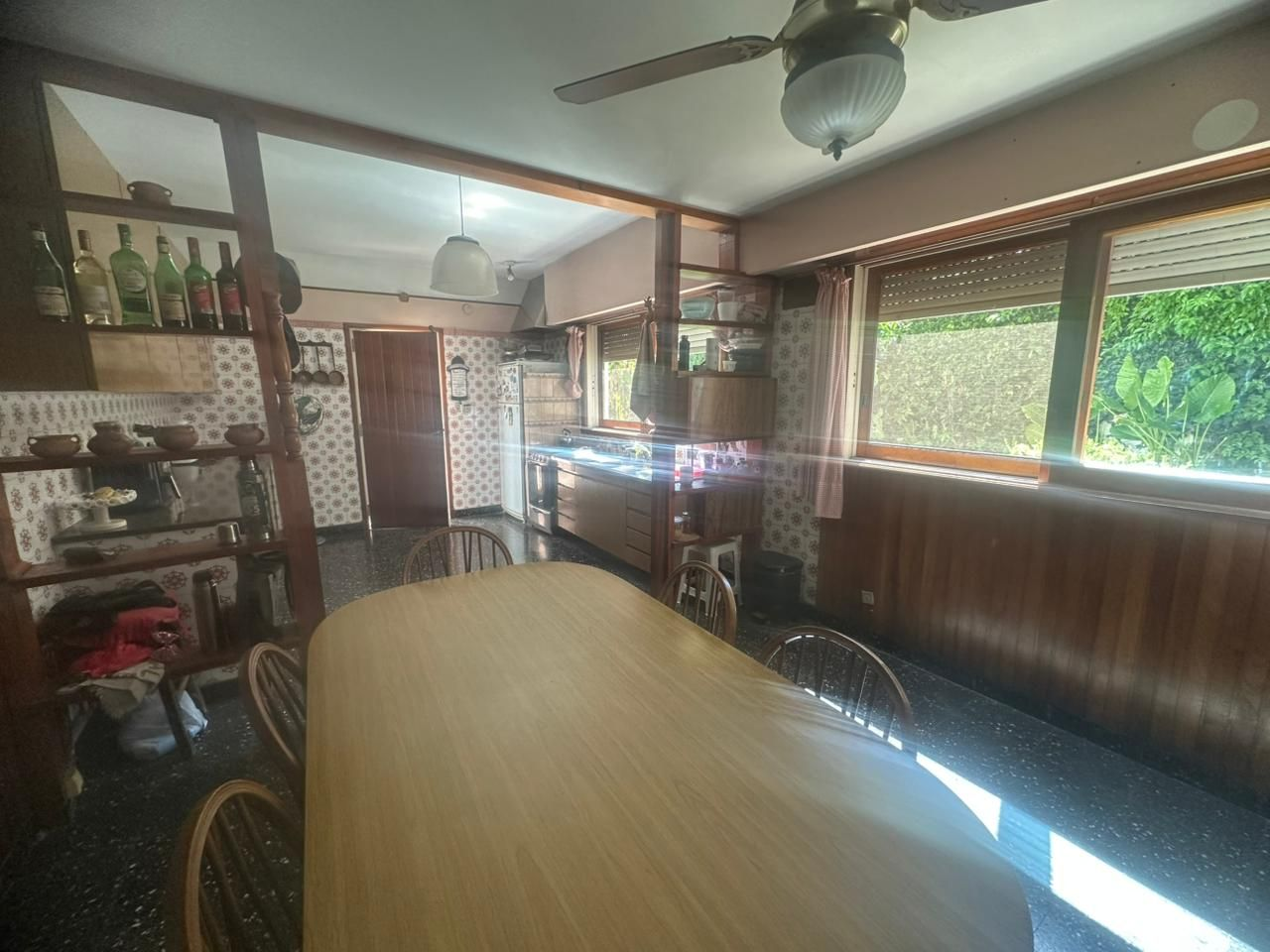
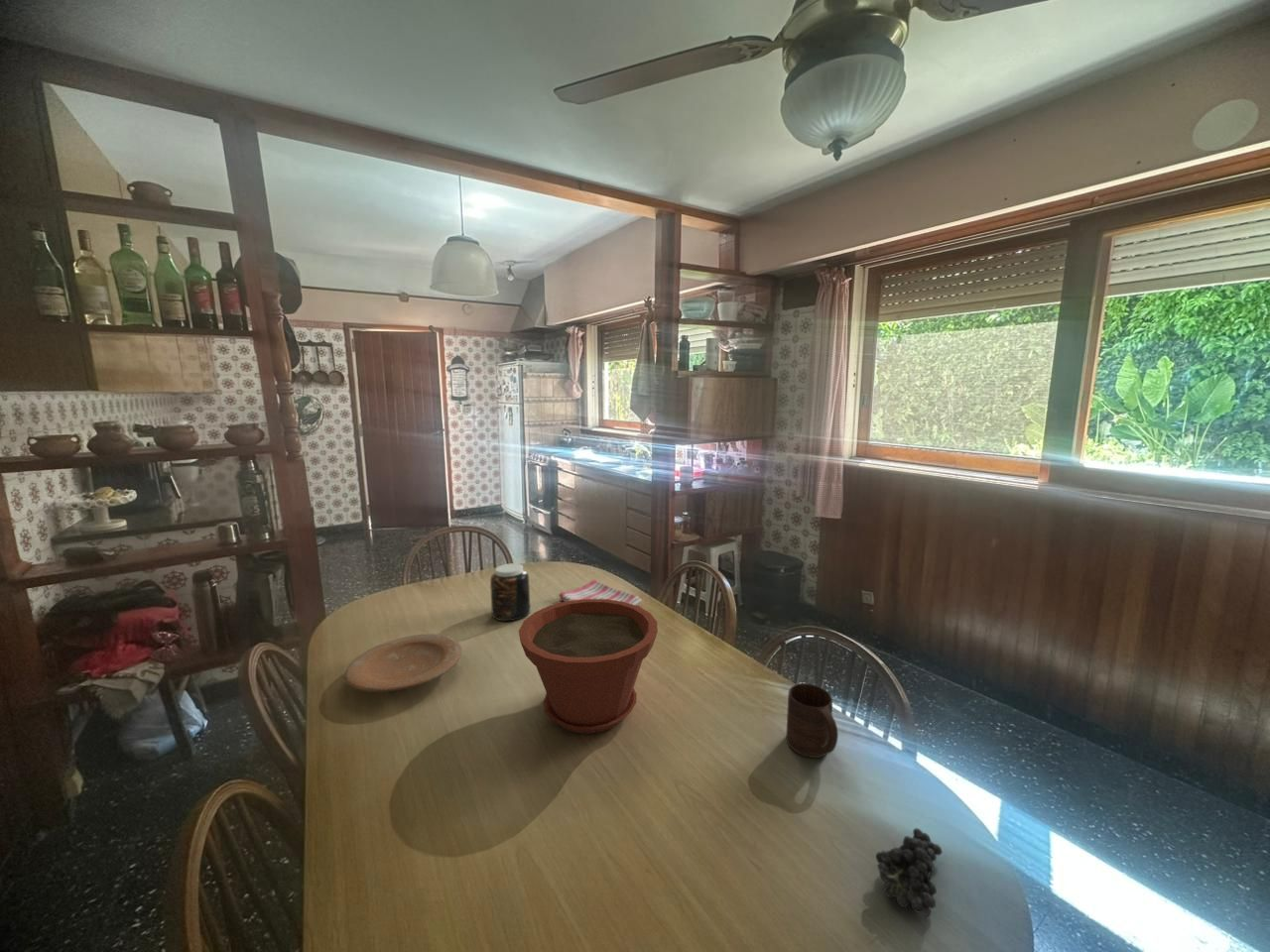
+ cup (815, 723)
+ dish towel (599, 597)
+ jar (510, 590)
+ plant pot (589, 668)
+ fruit (910, 855)
+ plate (406, 666)
